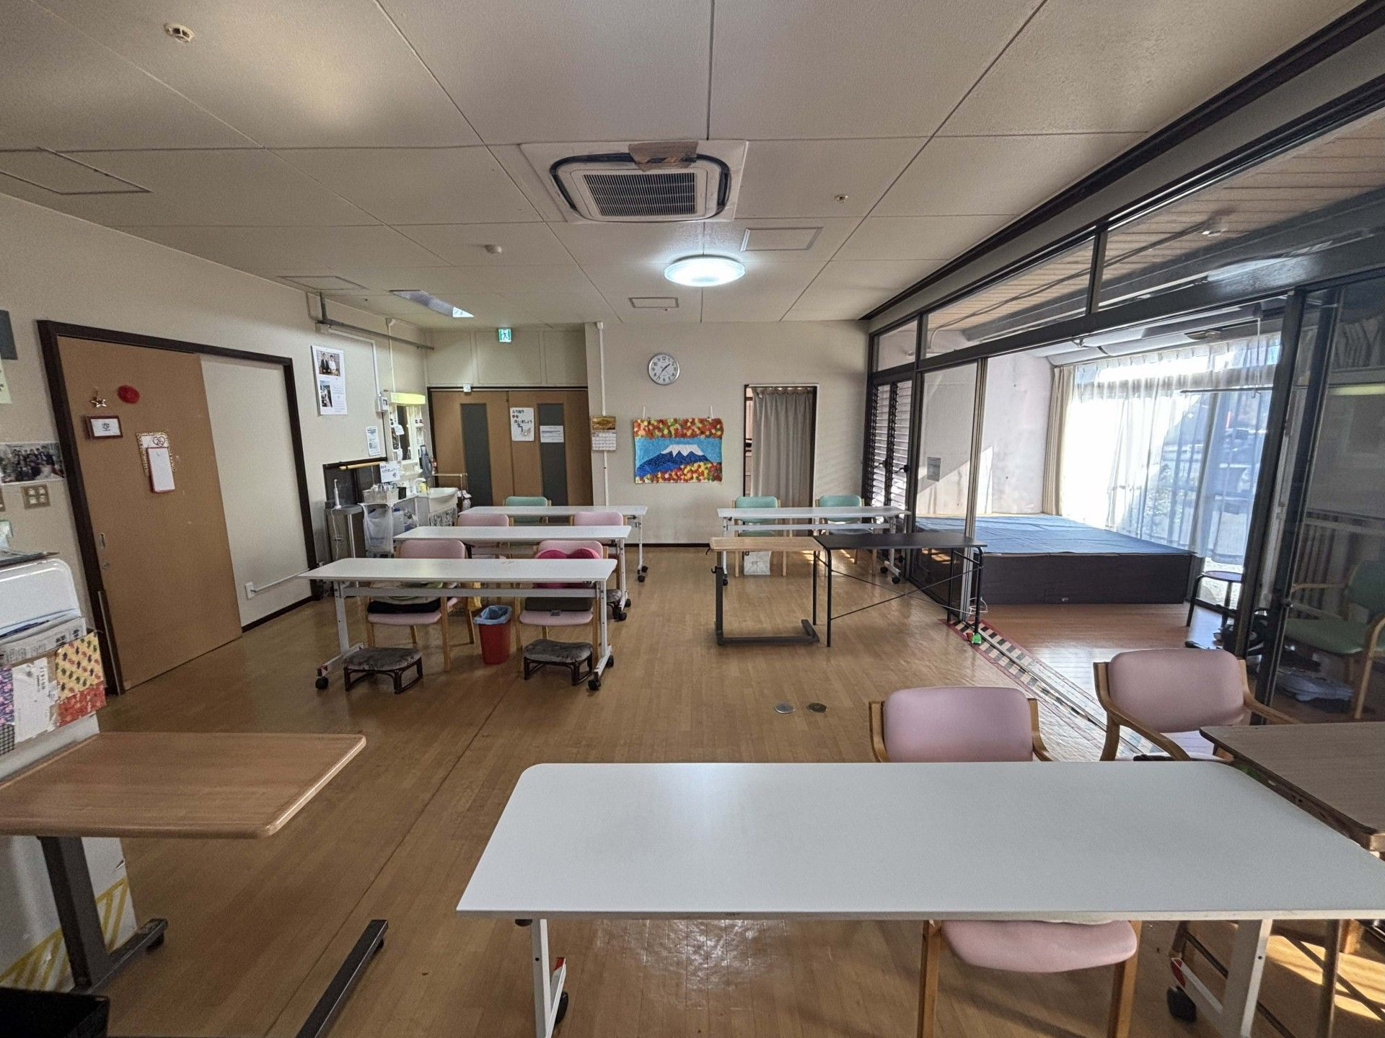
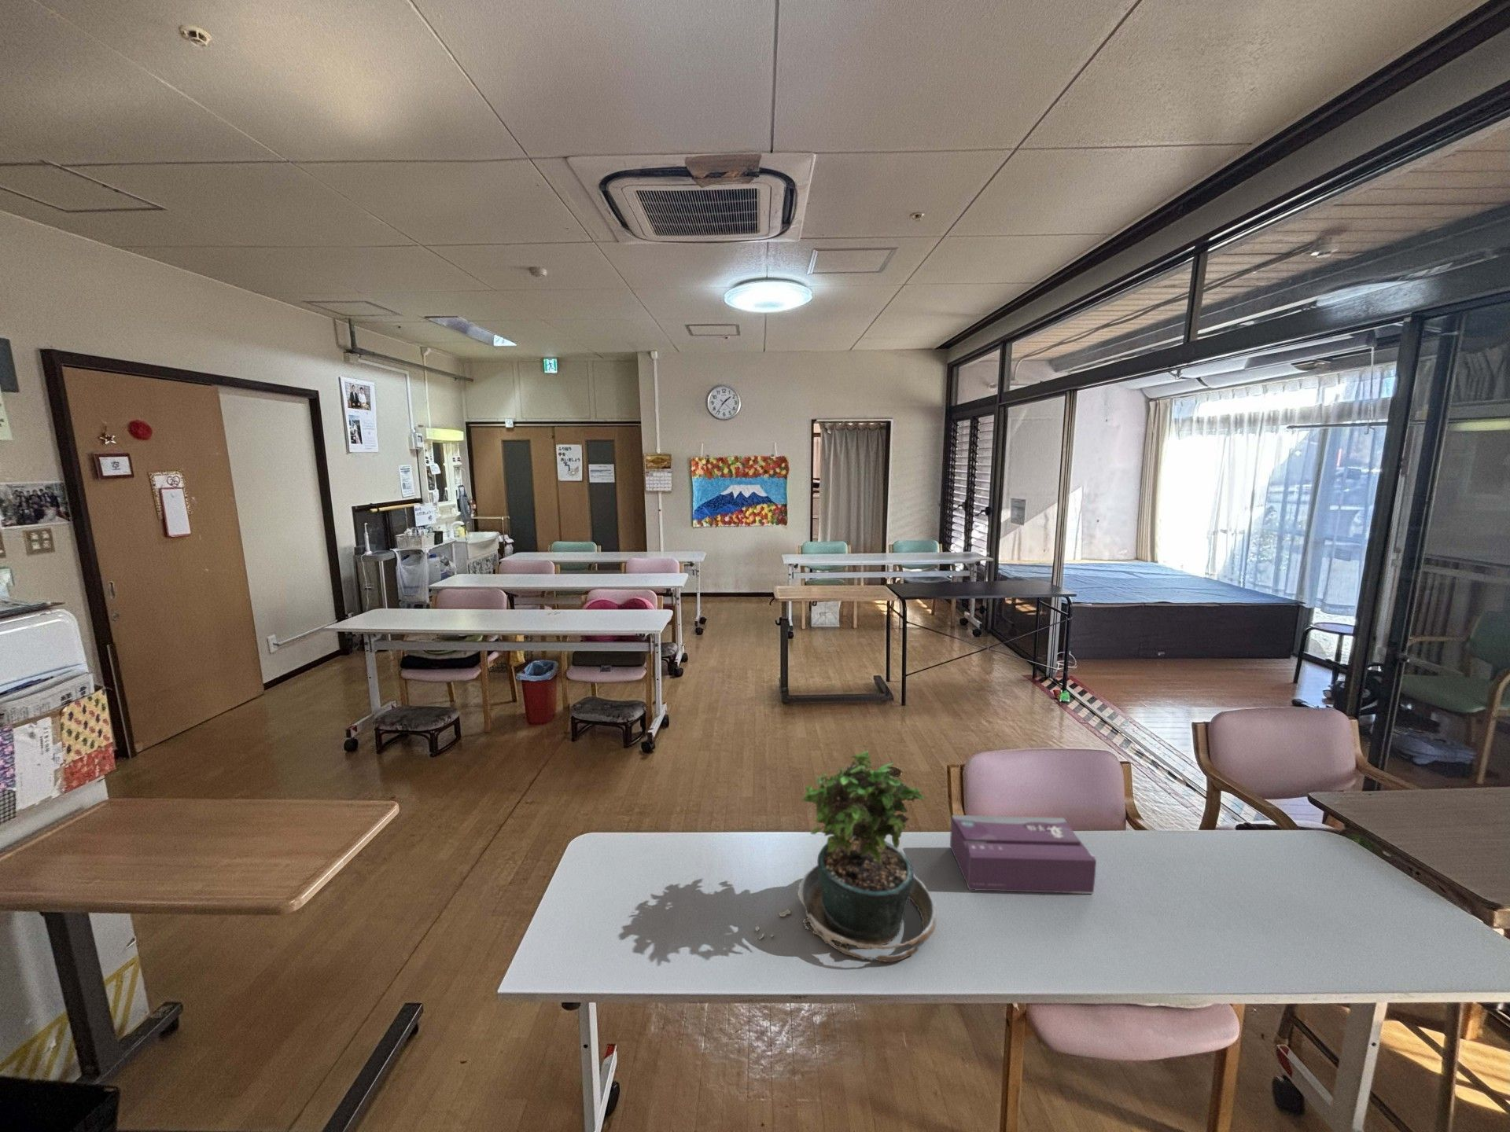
+ tissue box (1019, 851)
+ potted plant (856, 841)
